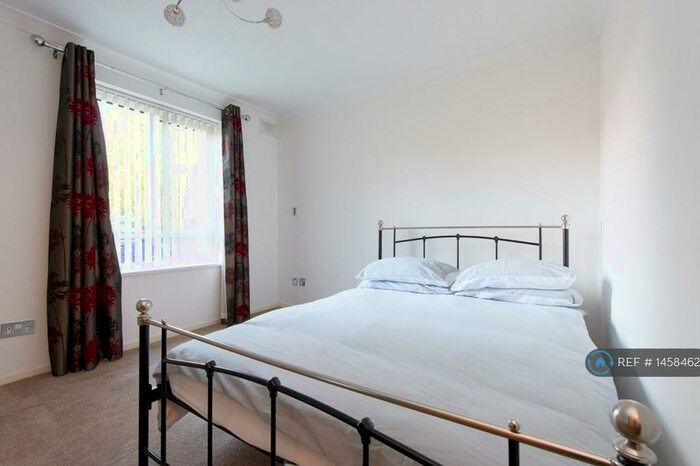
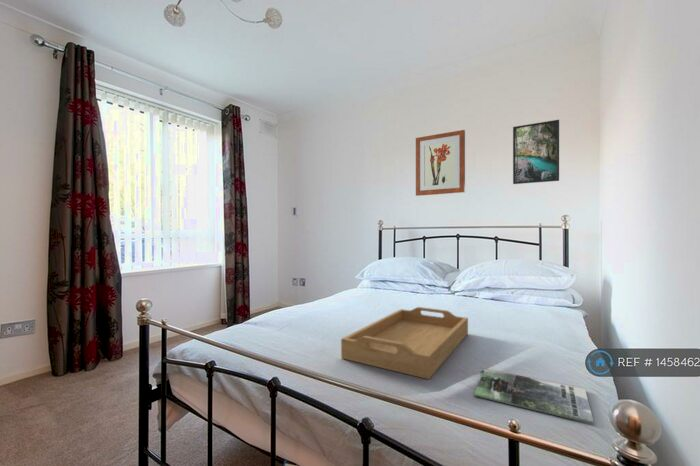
+ wall art (439, 164)
+ magazine (530, 392)
+ serving tray (411, 333)
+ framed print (535, 153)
